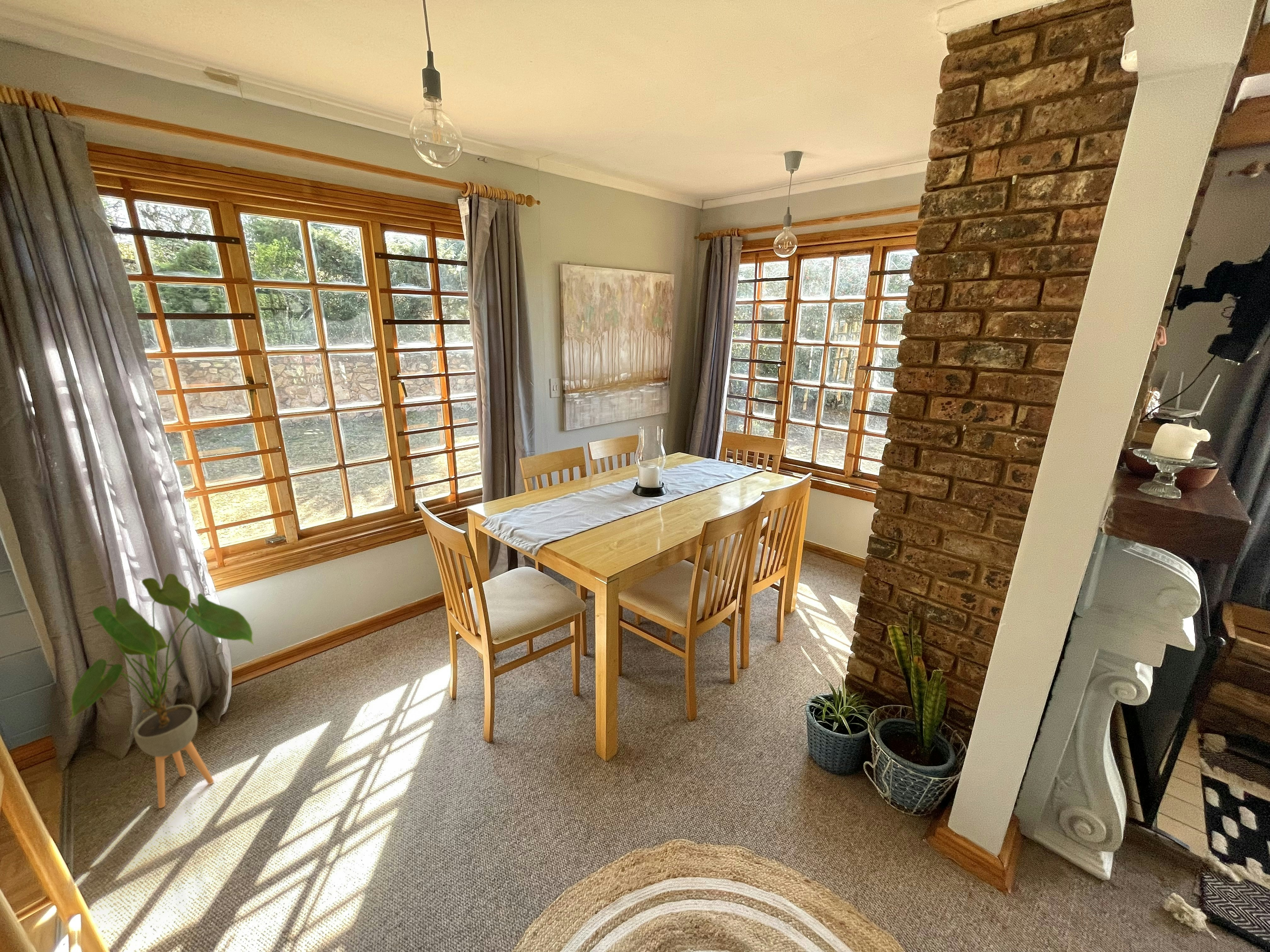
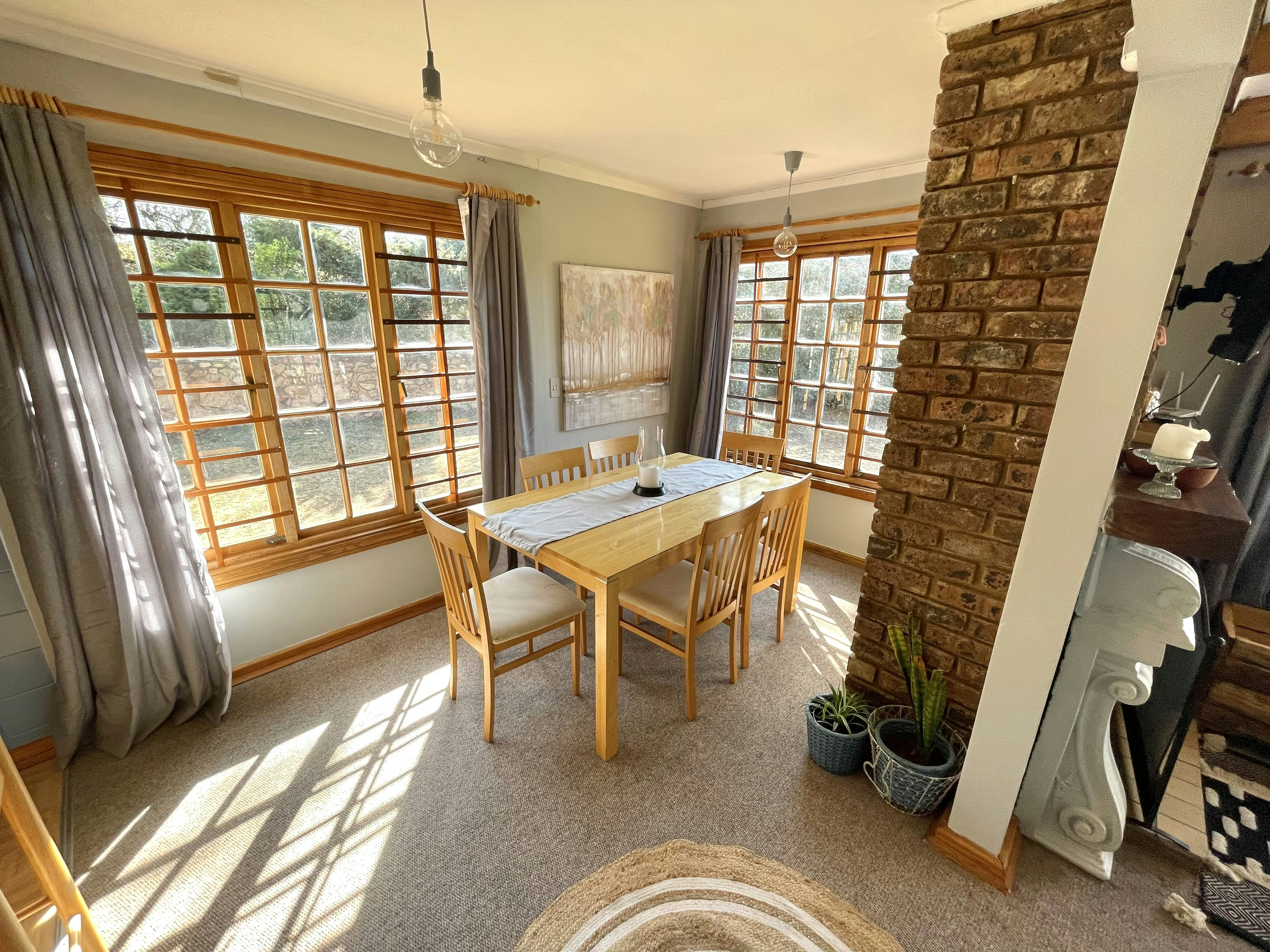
- house plant (170, 690)
